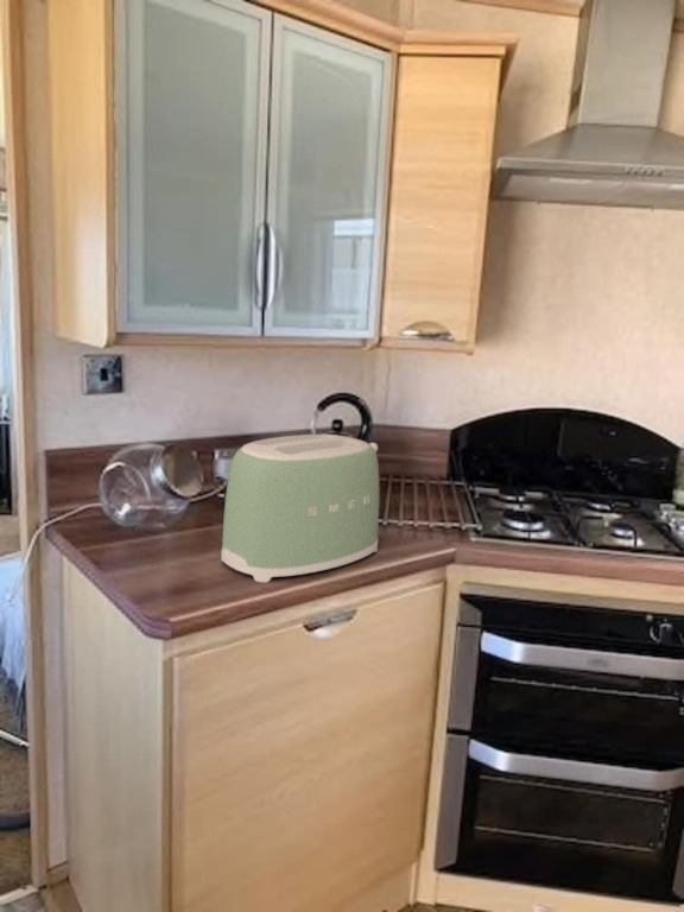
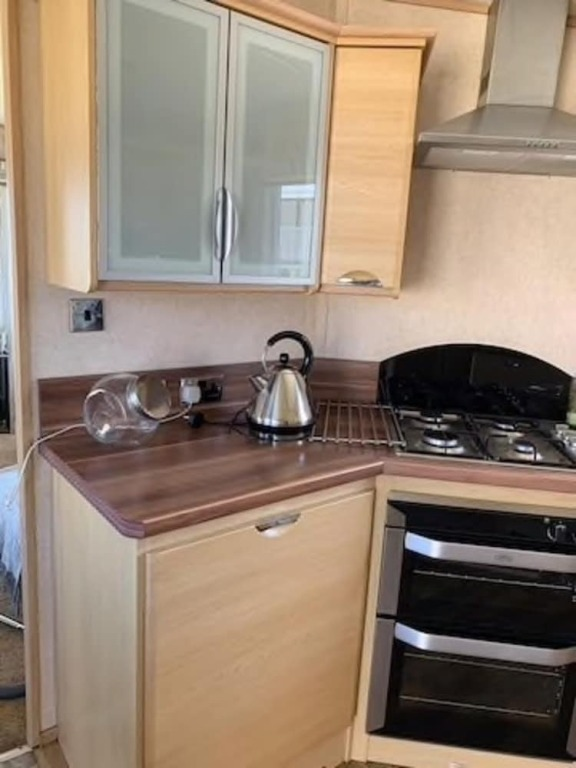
- toaster (304, 499)
